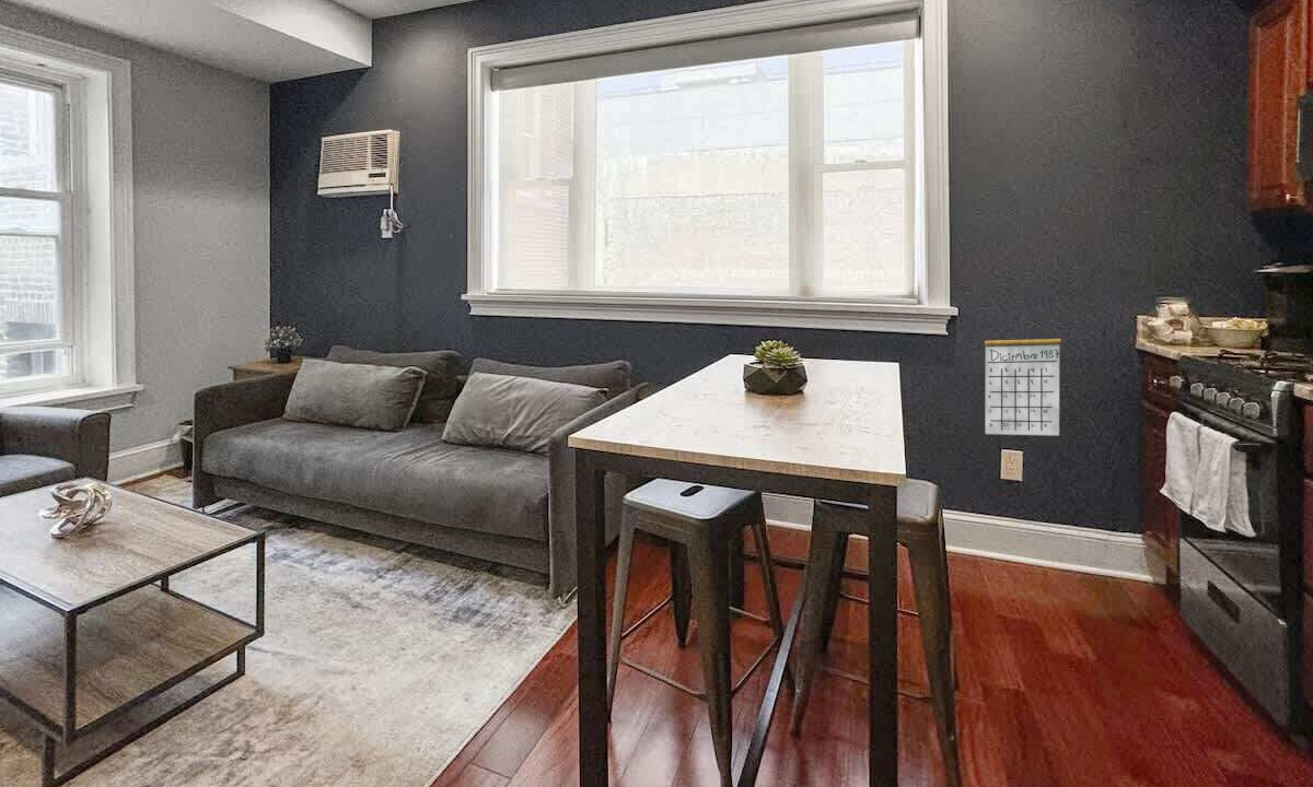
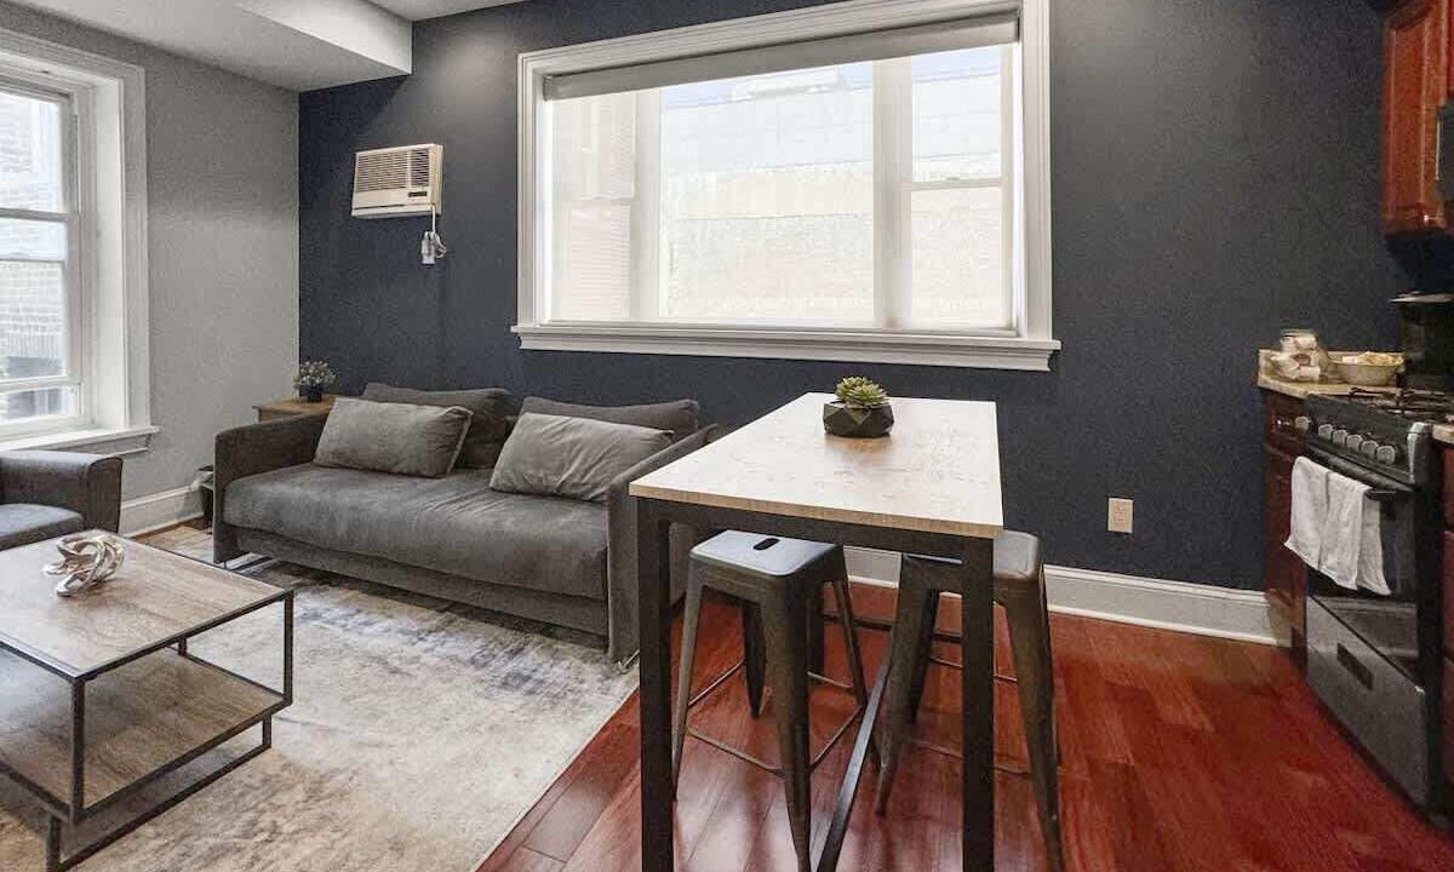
- calendar (1021, 376)
